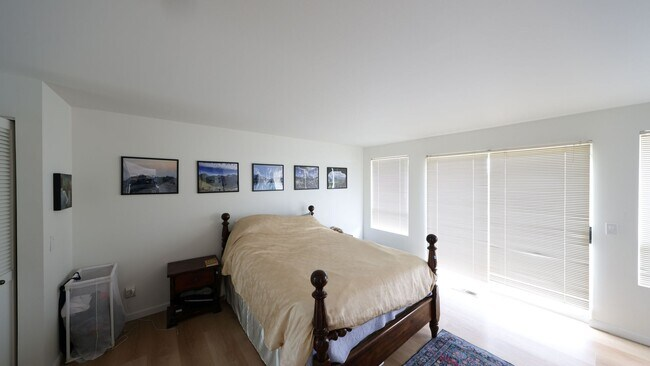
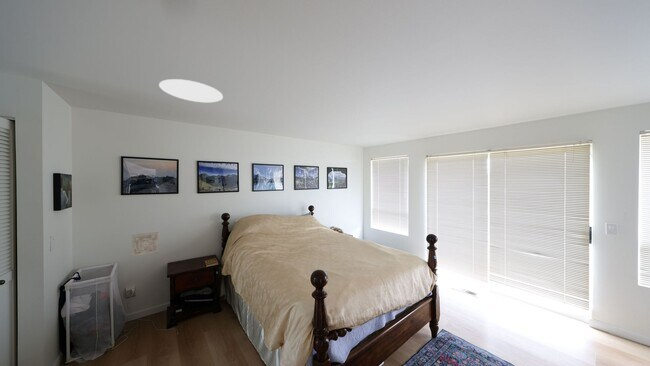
+ wall ornament (145, 244)
+ ceiling light (192, 91)
